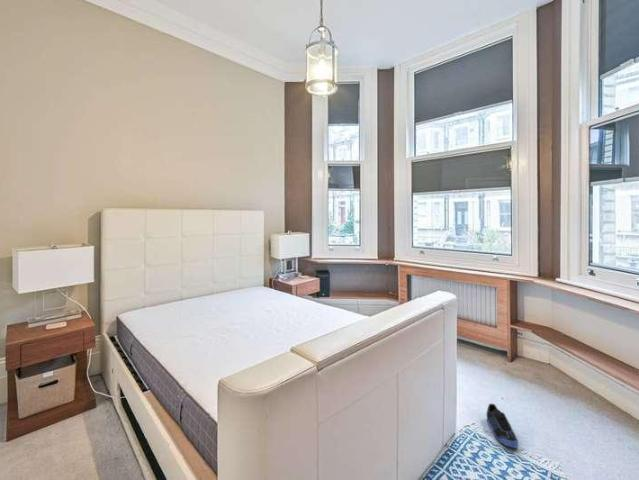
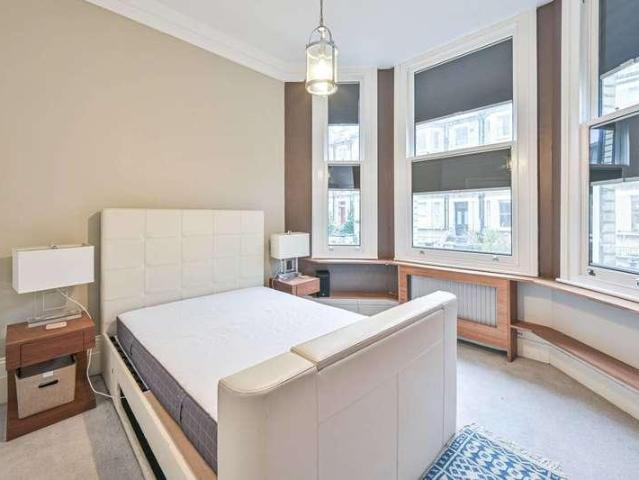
- sneaker (500, 423)
